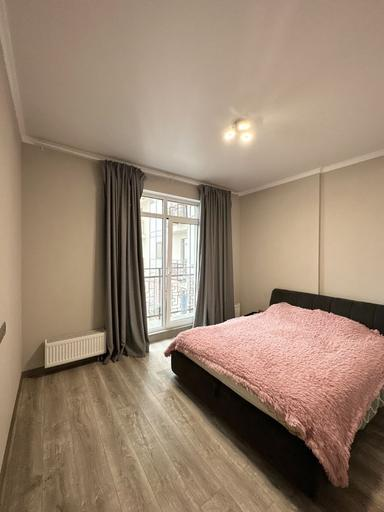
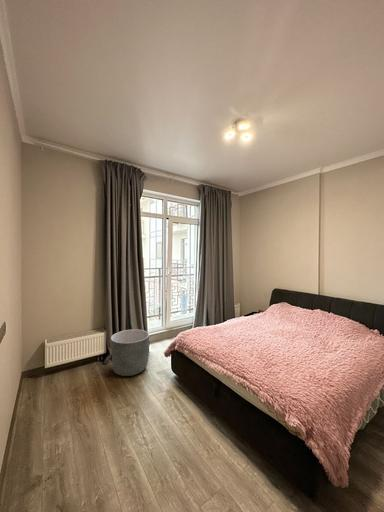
+ planter (130, 352)
